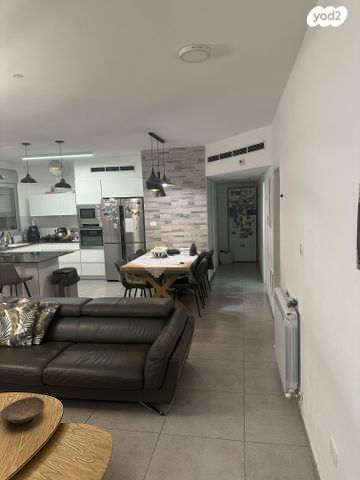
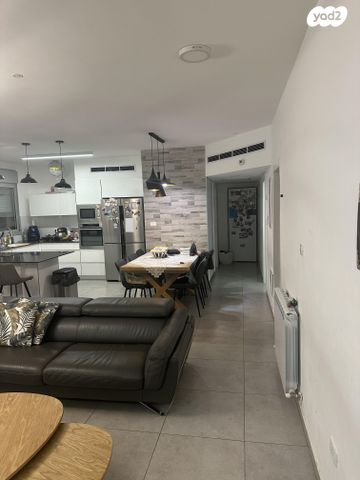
- decorative bowl (22, 412)
